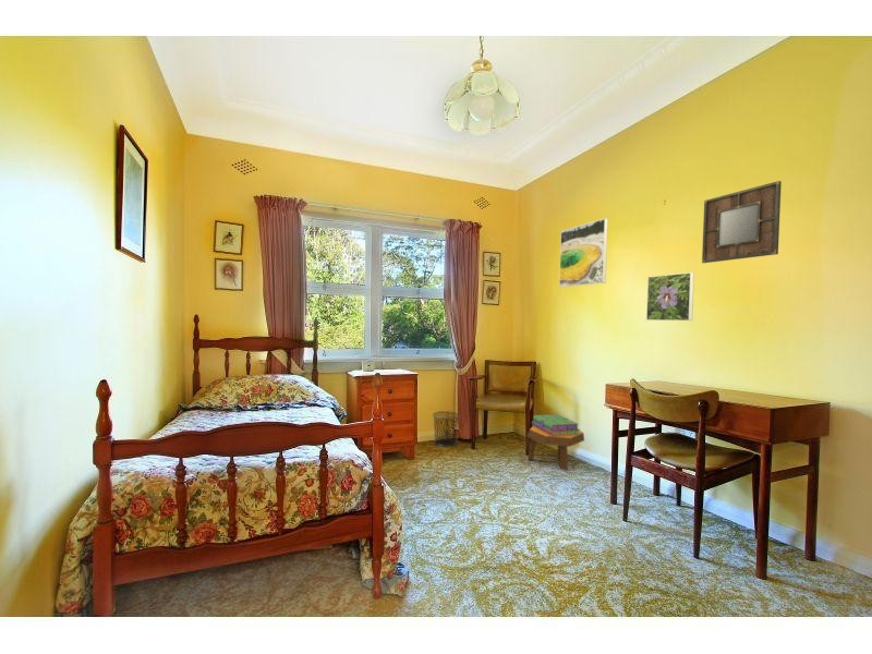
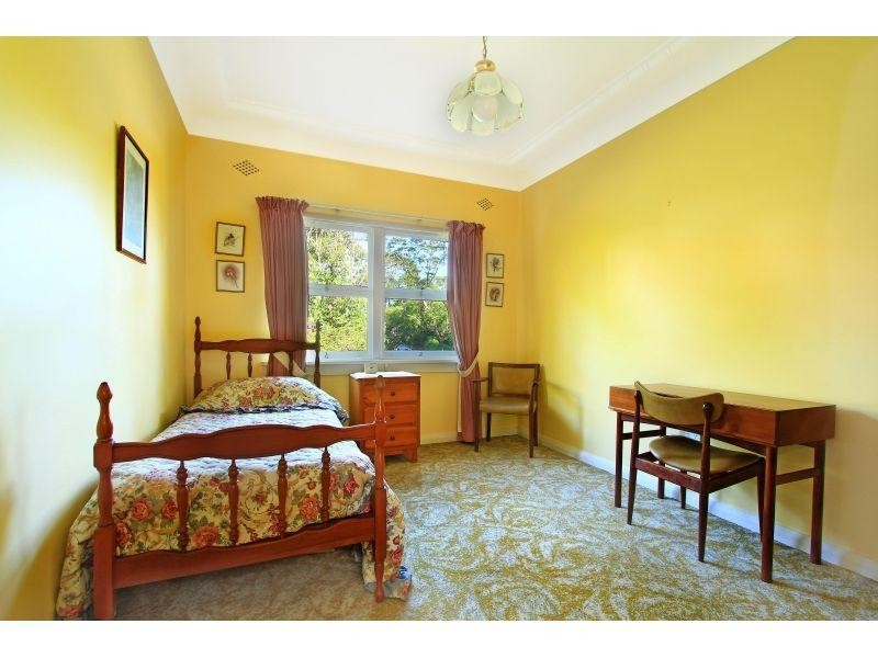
- stack of books (555, 424)
- waste bin (445, 428)
- home mirror (738, 225)
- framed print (581, 255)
- footstool (555, 444)
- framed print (668, 298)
